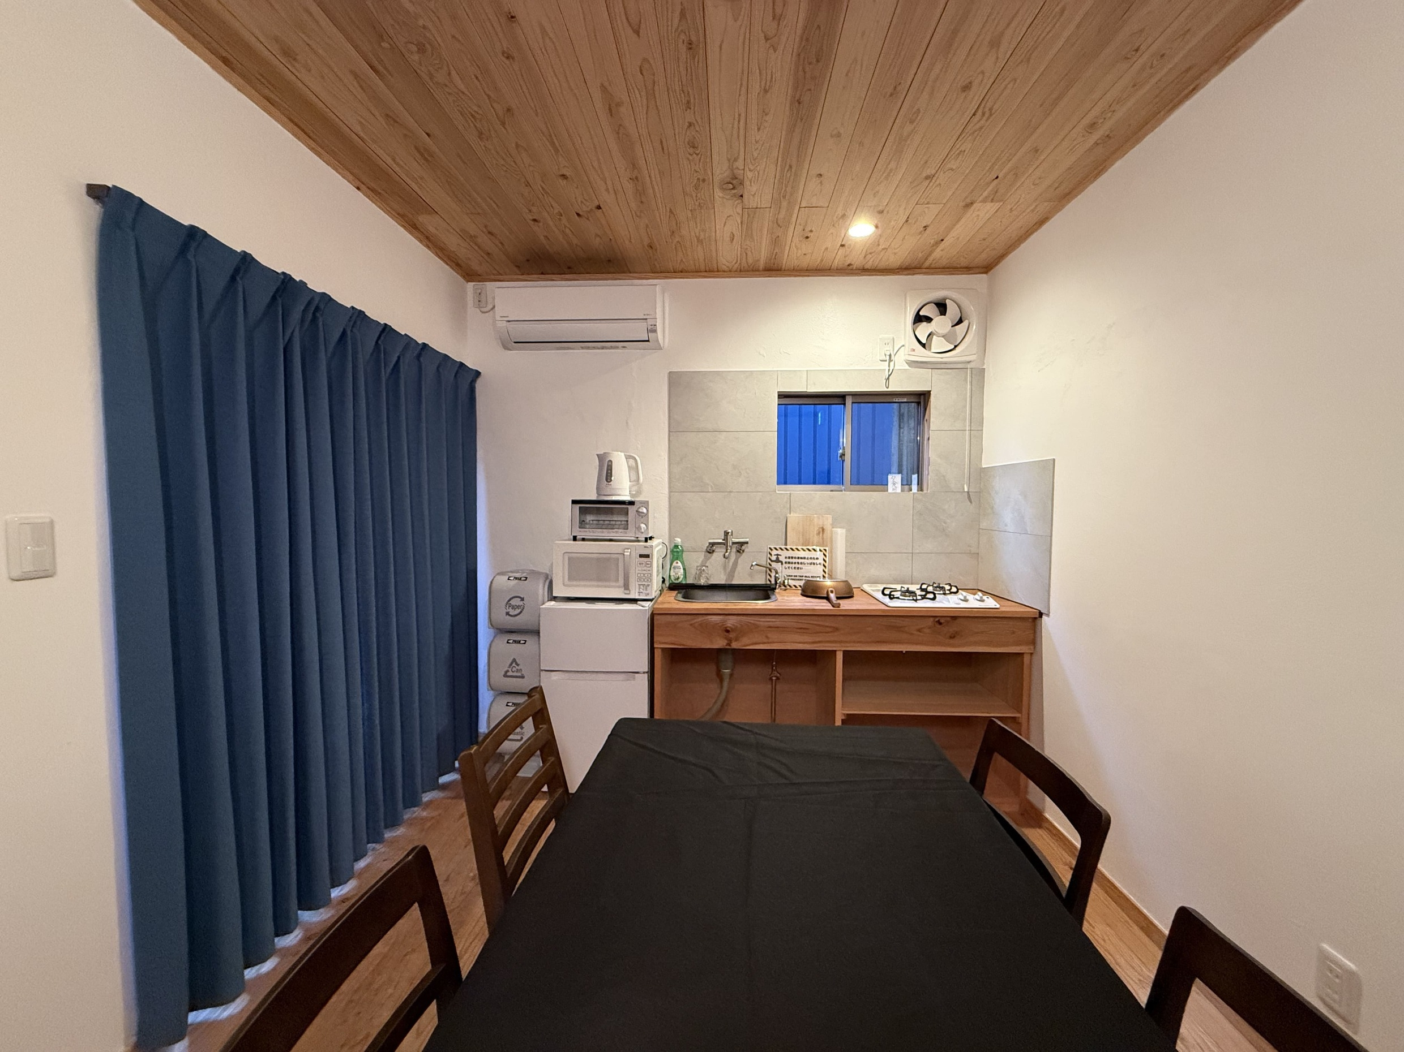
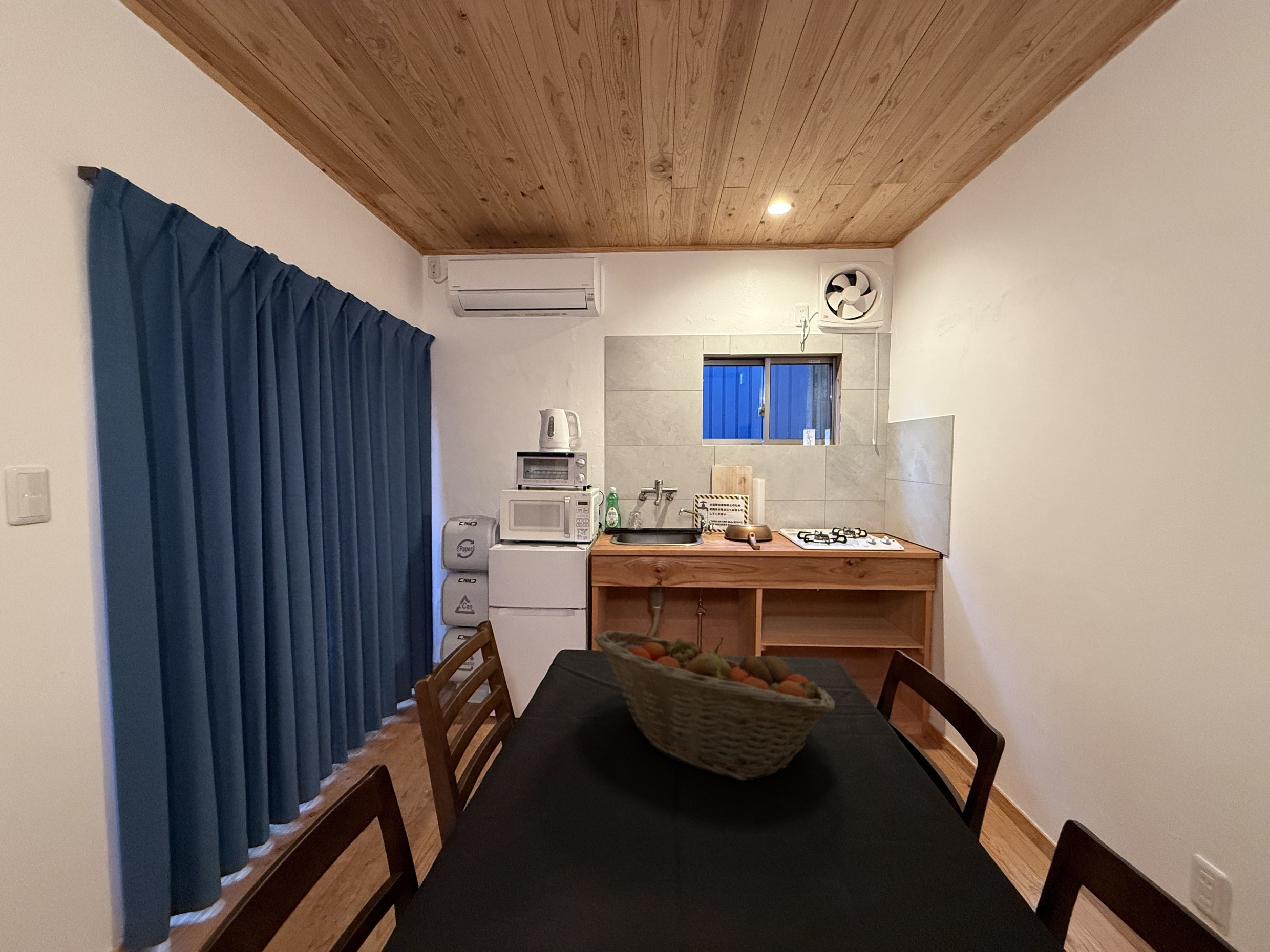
+ fruit basket (706, 684)
